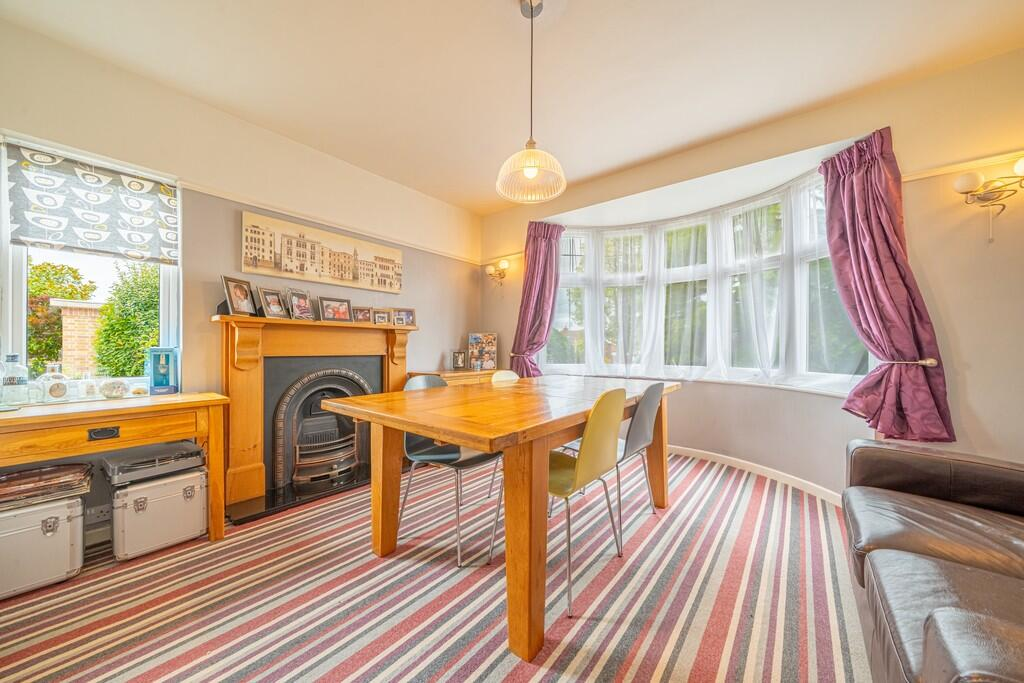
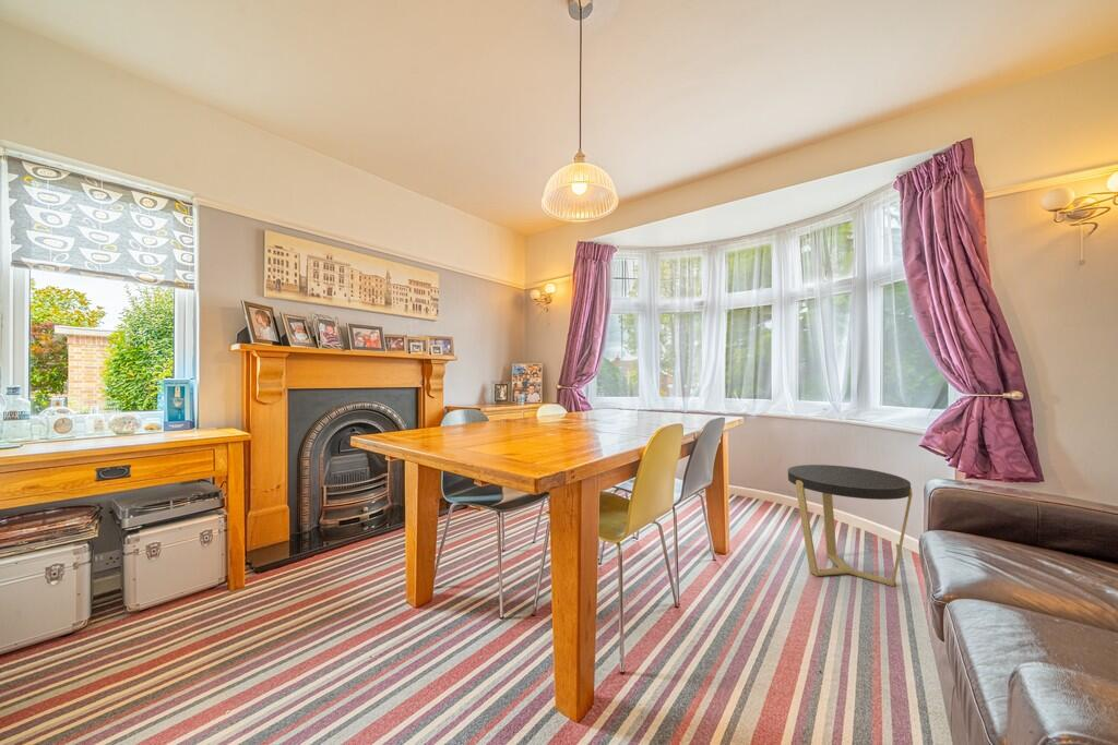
+ side table (833, 522)
